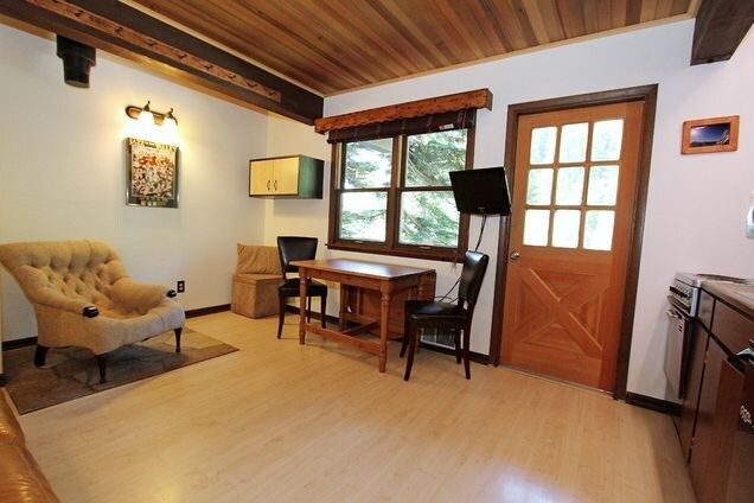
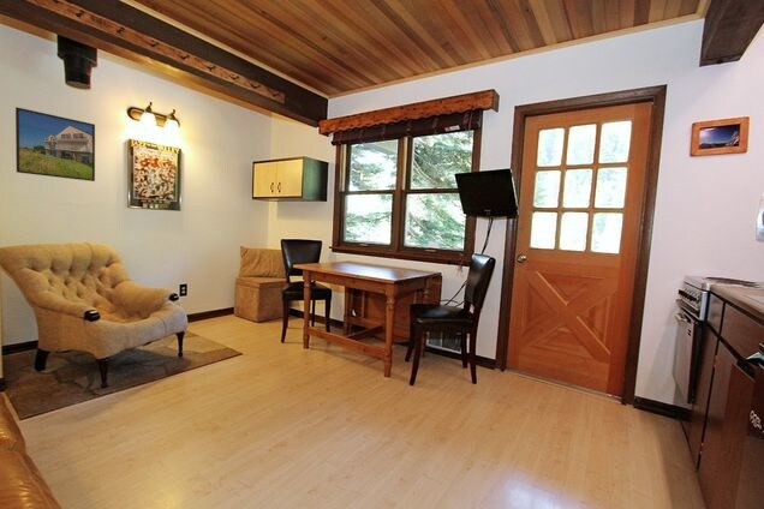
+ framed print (58, 146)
